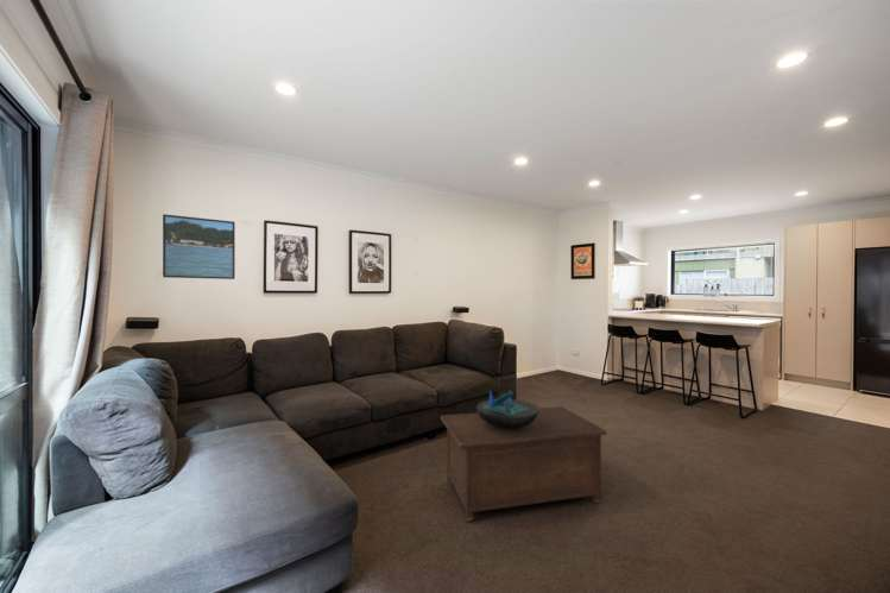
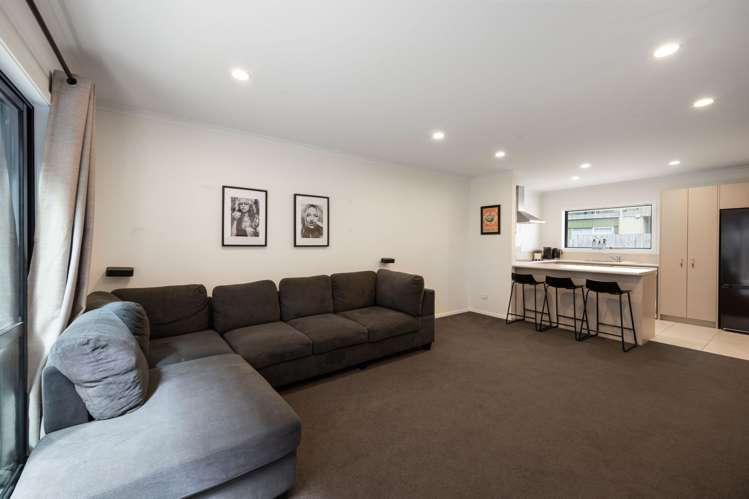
- cabinet (518, 456)
- decorative bowl (506, 408)
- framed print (200, 247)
